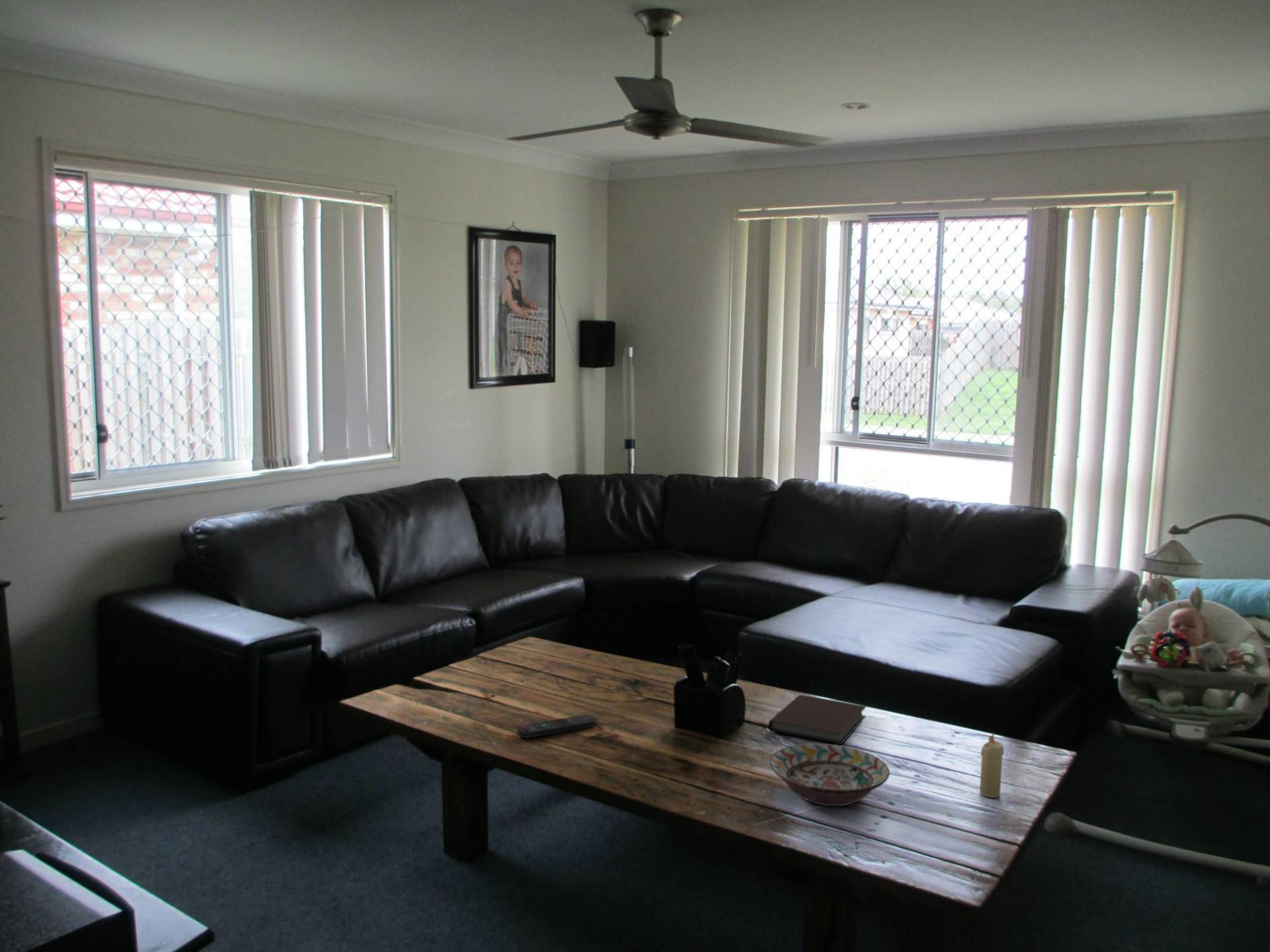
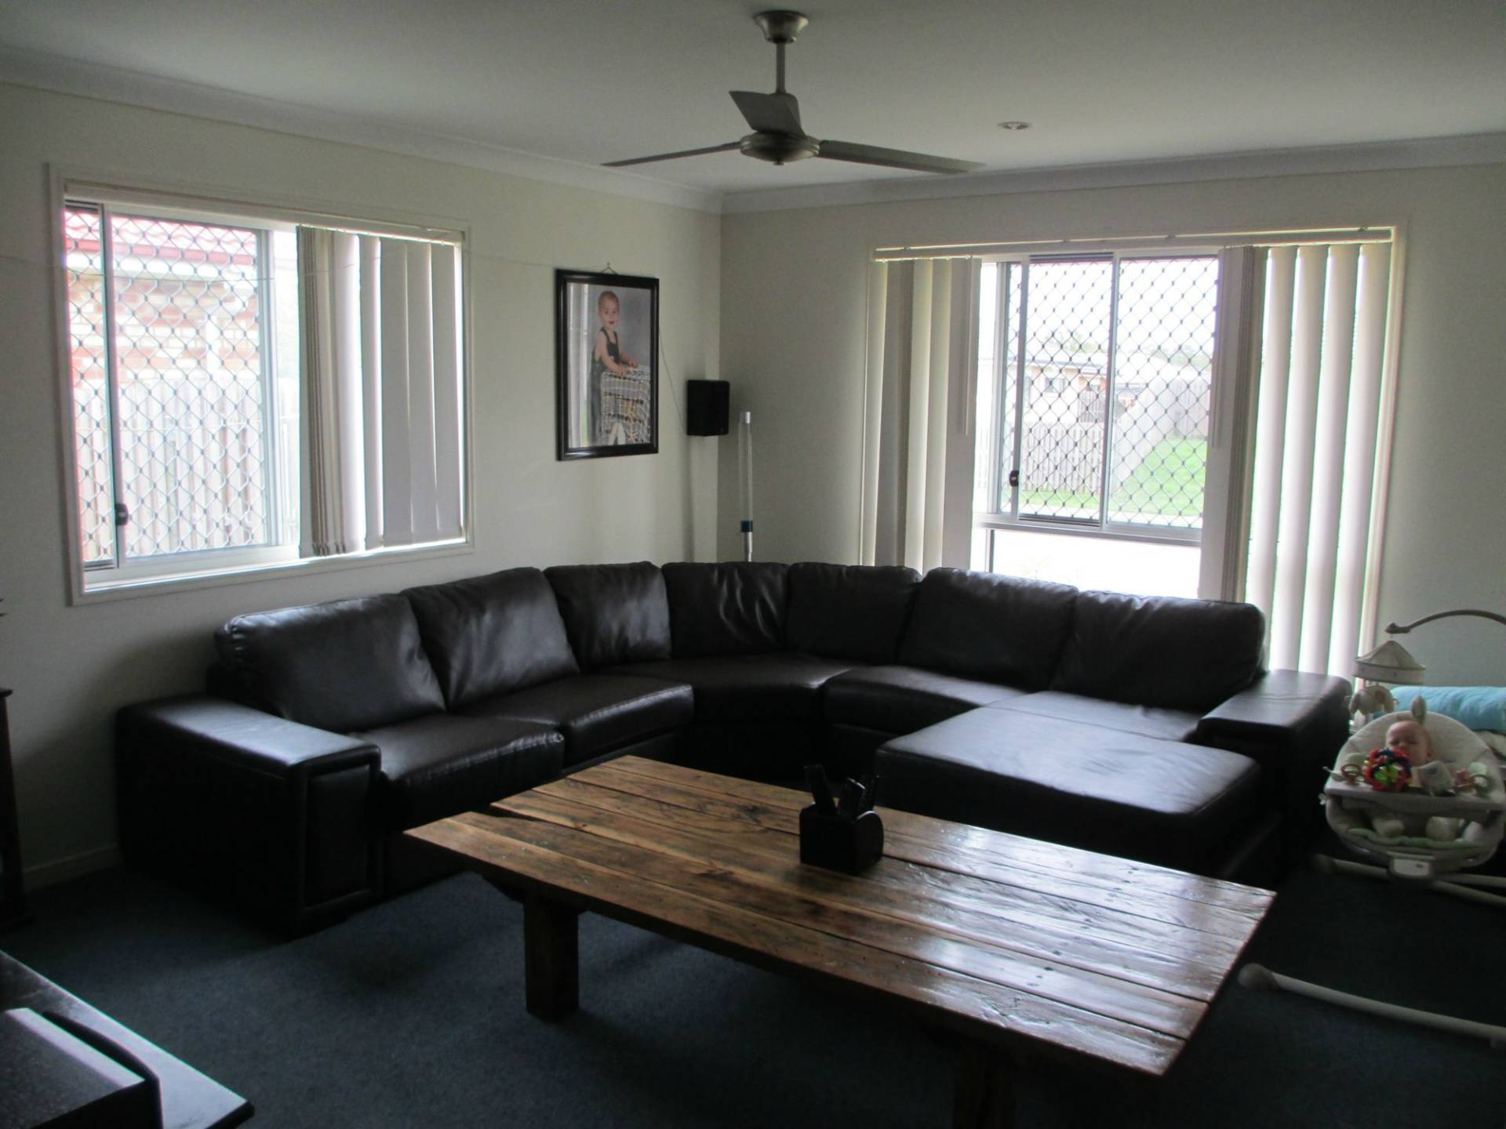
- candle (992, 764)
- notebook (818, 717)
- remote control (557, 725)
- decorative bowl (828, 779)
